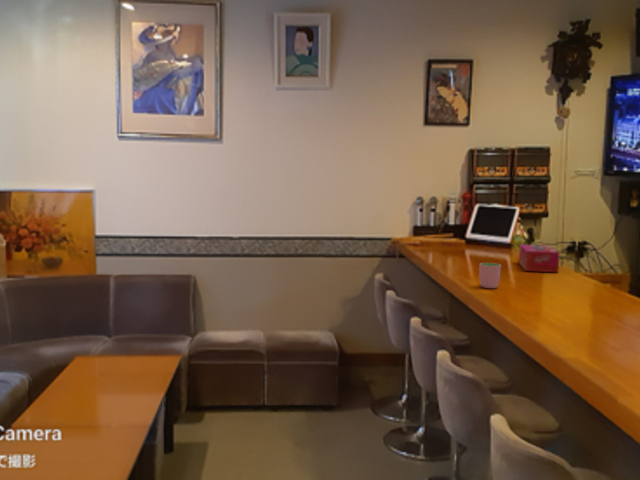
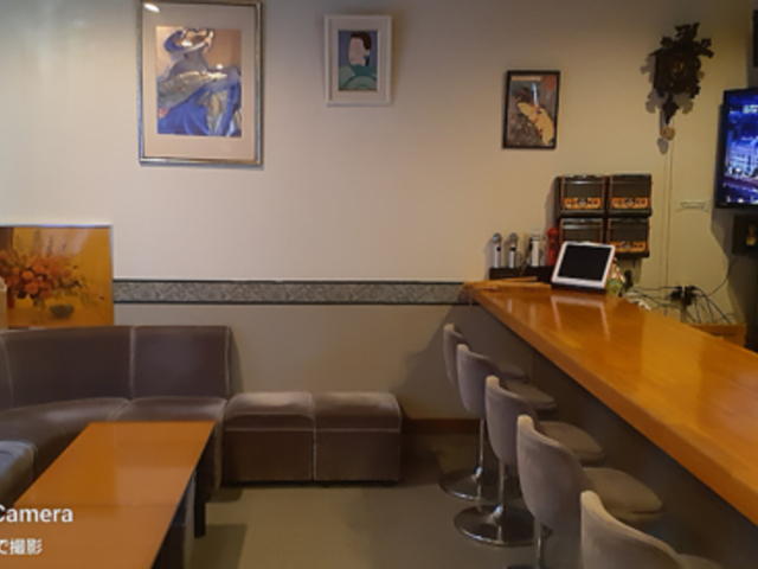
- cup (489, 275)
- tissue box (538, 257)
